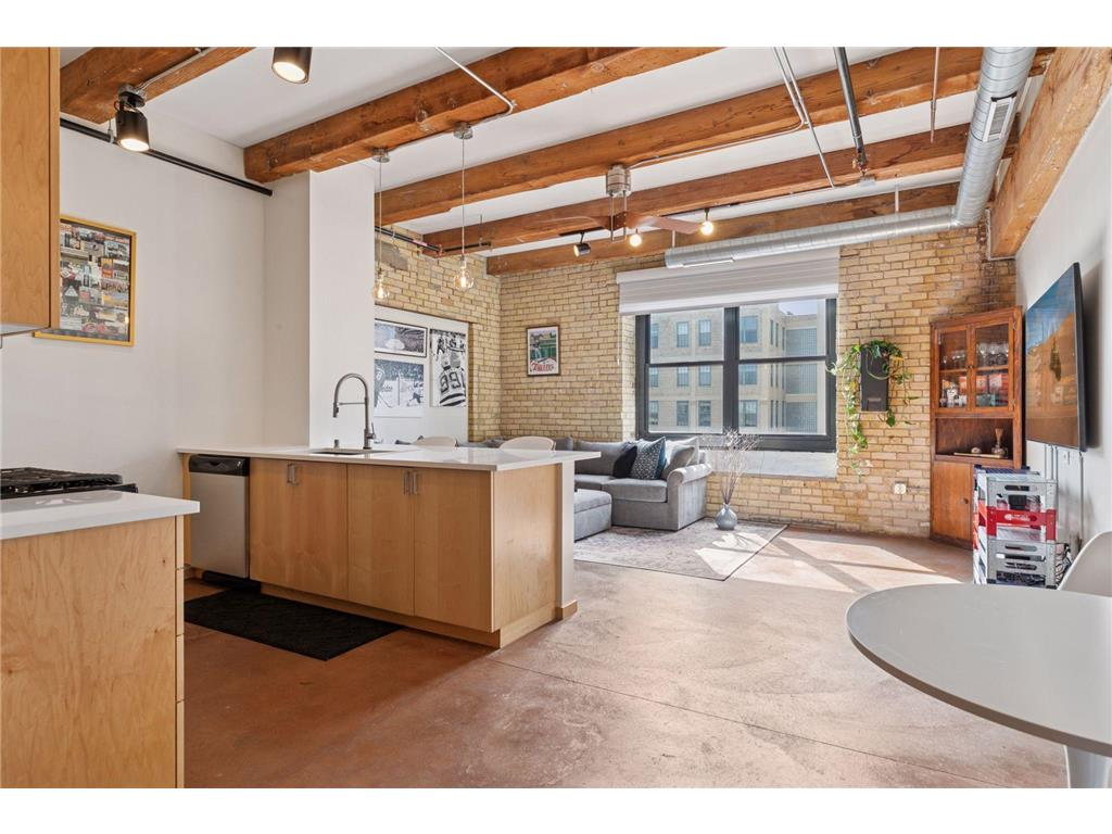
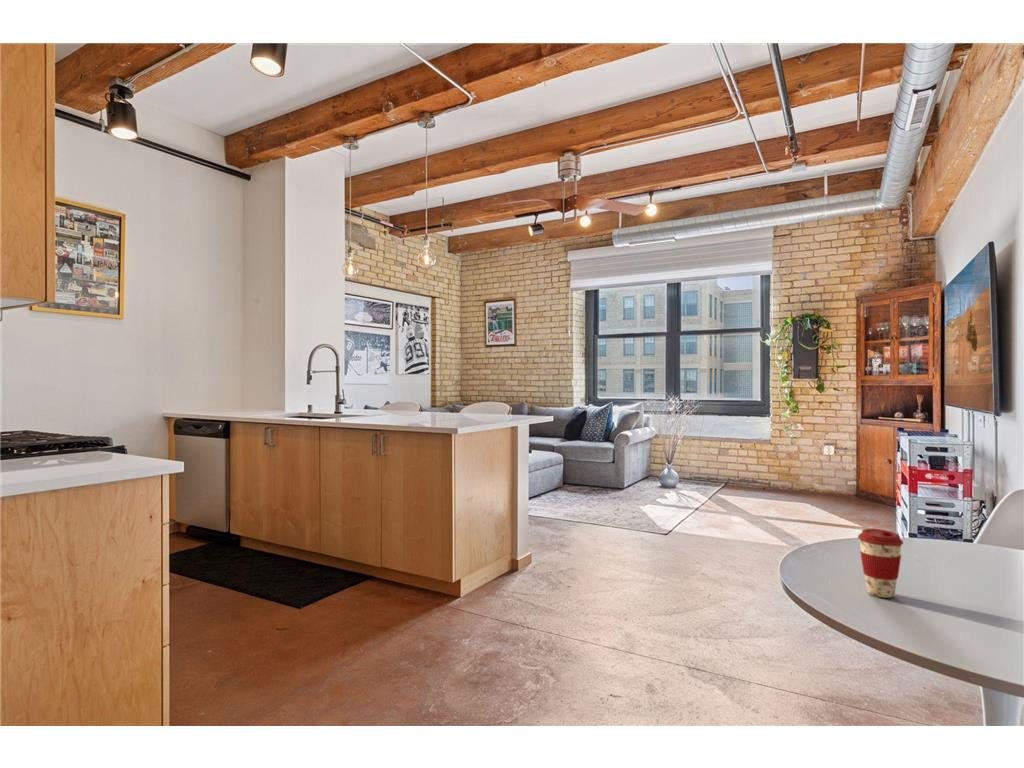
+ coffee cup (880, 563)
